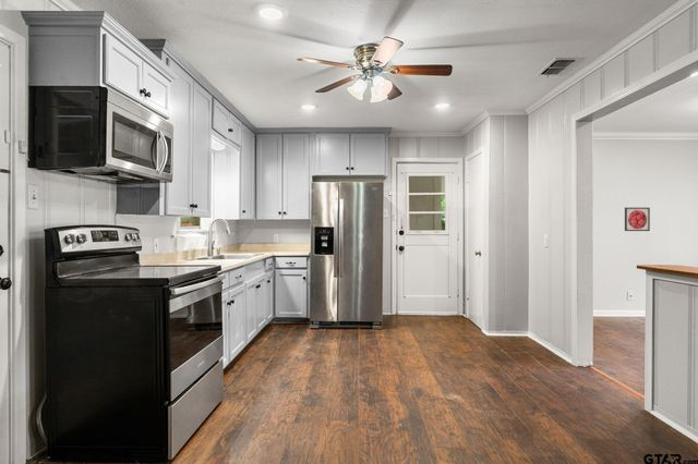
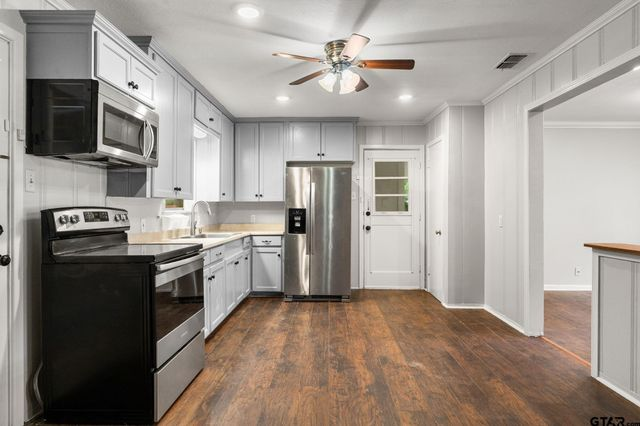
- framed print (637, 219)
